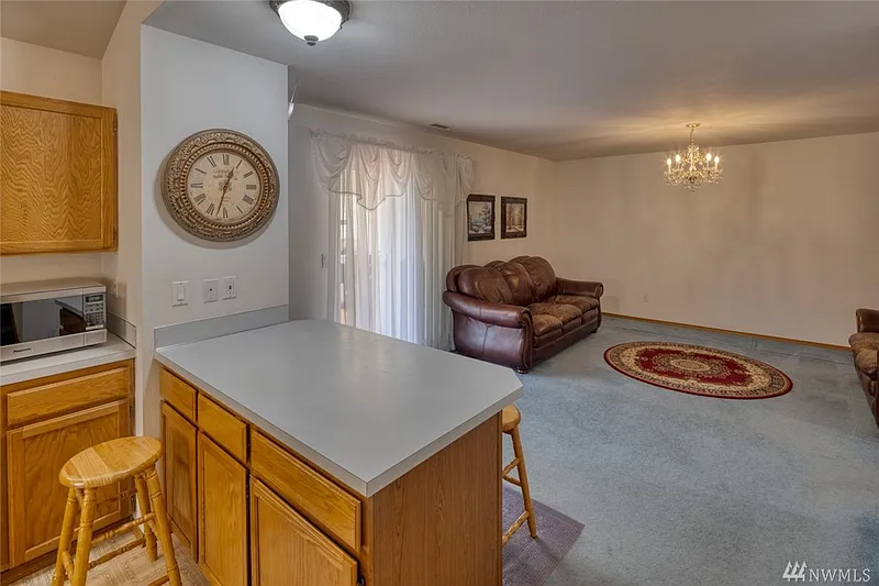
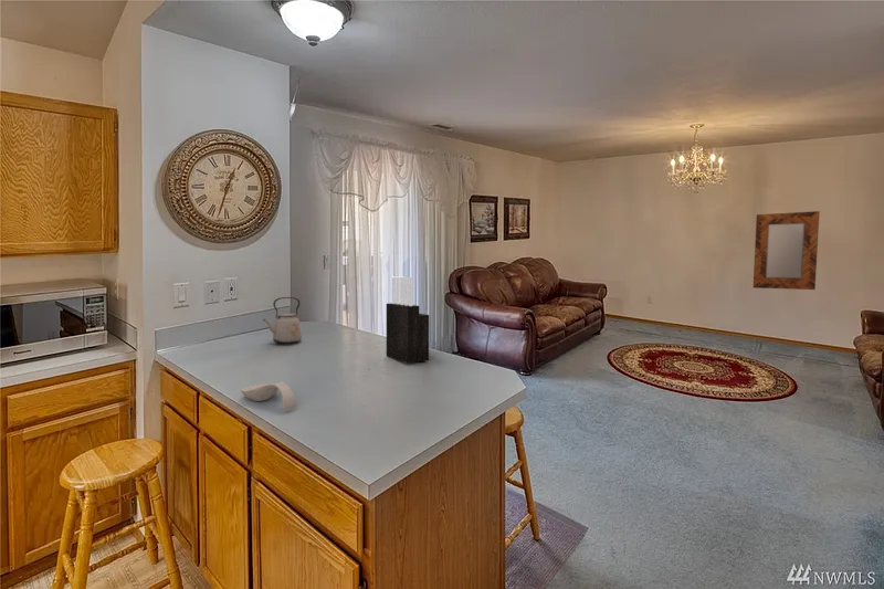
+ knife block (409, 317)
+ home mirror (785, 251)
+ kettle (282, 320)
+ spoon rest (270, 390)
